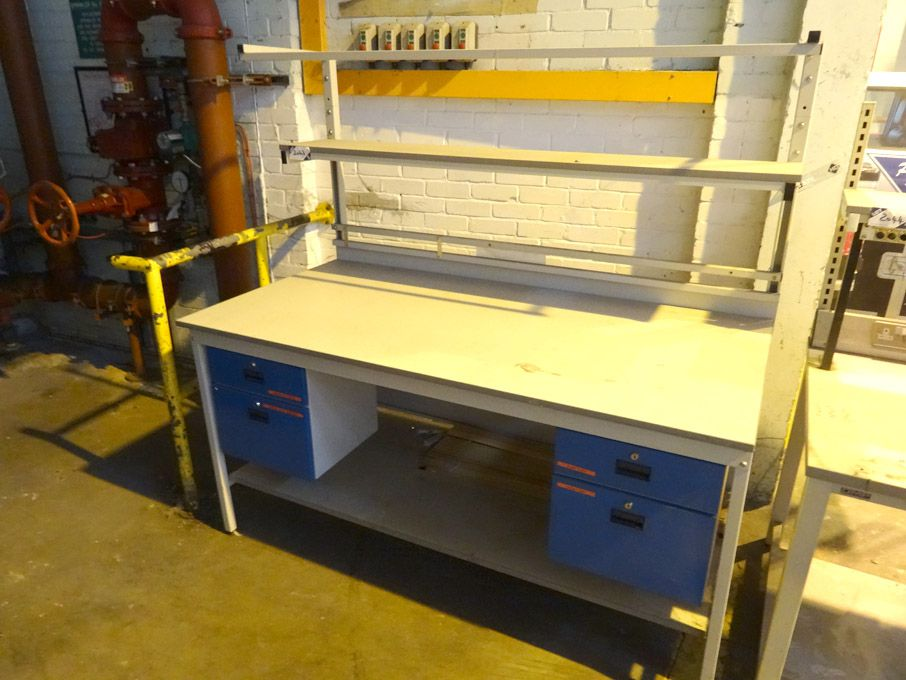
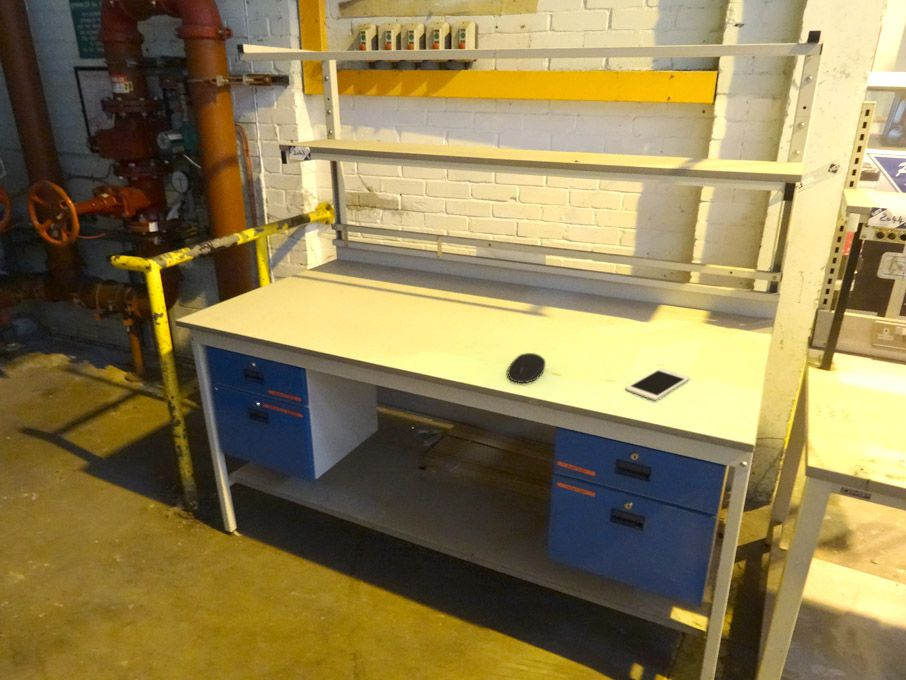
+ cell phone (658, 383)
+ computer mouse (526, 365)
